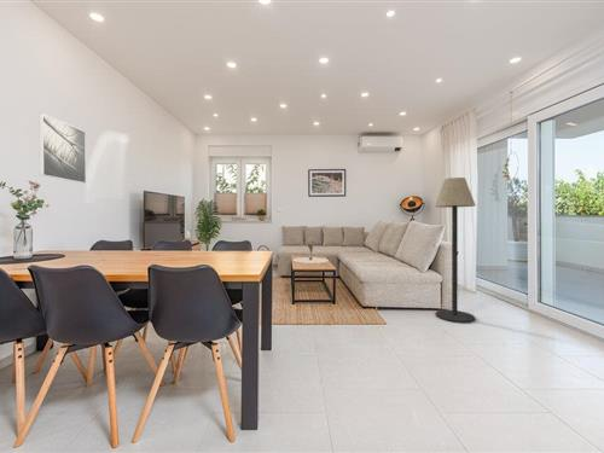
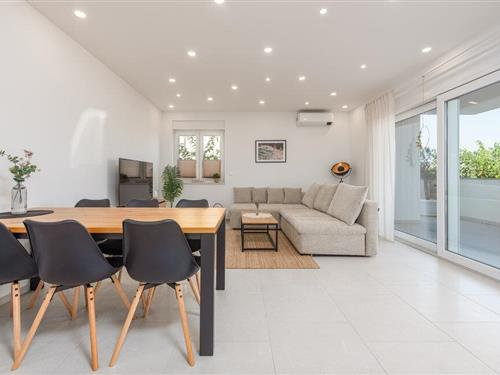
- floor lamp (454, 248)
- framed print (64, 151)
